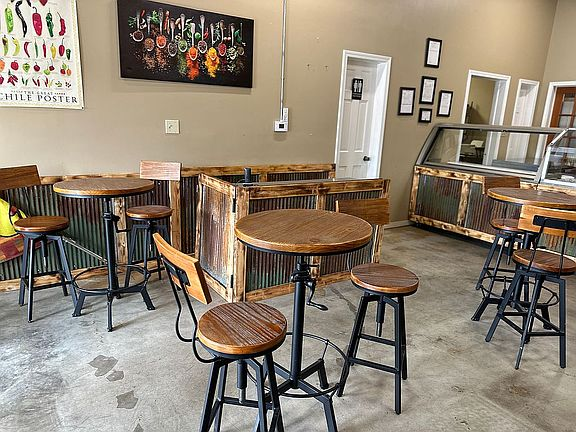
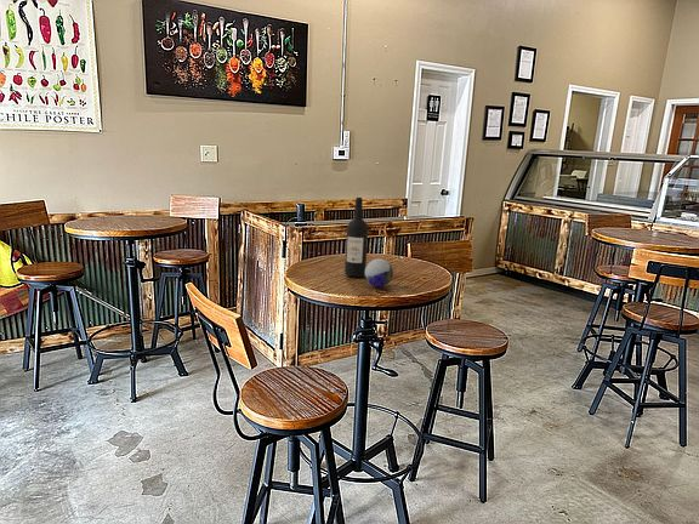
+ decorative orb (379, 272)
+ wine bottle (357, 237)
